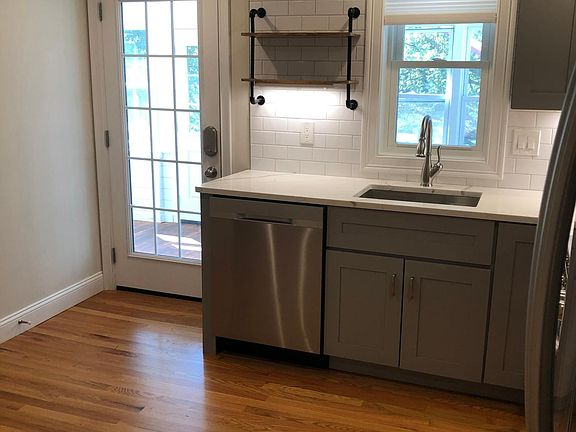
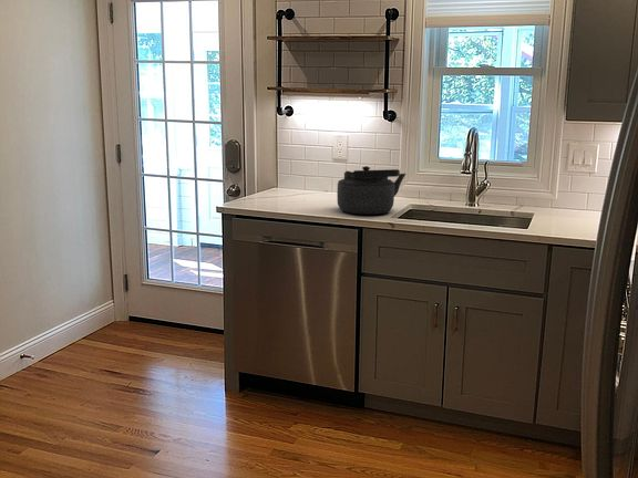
+ kettle (368, 188)
